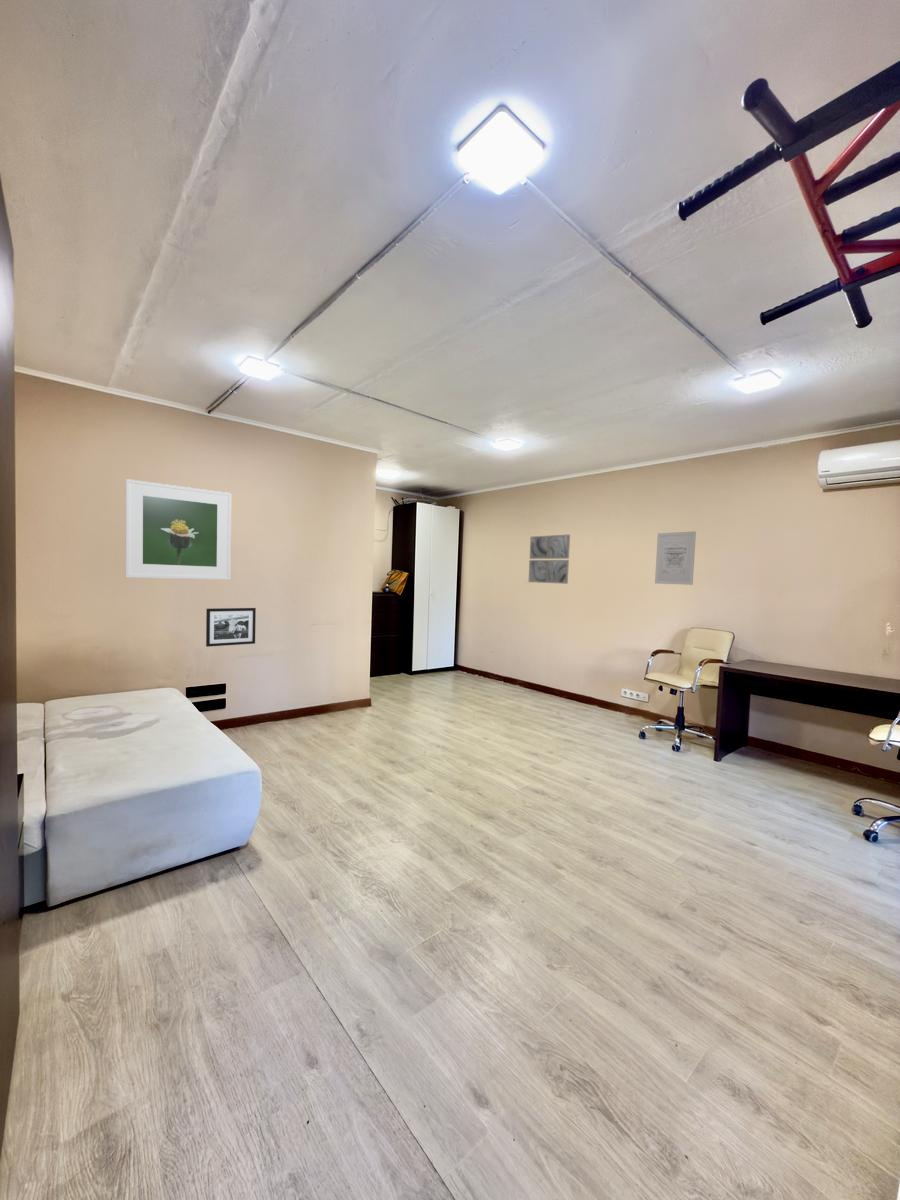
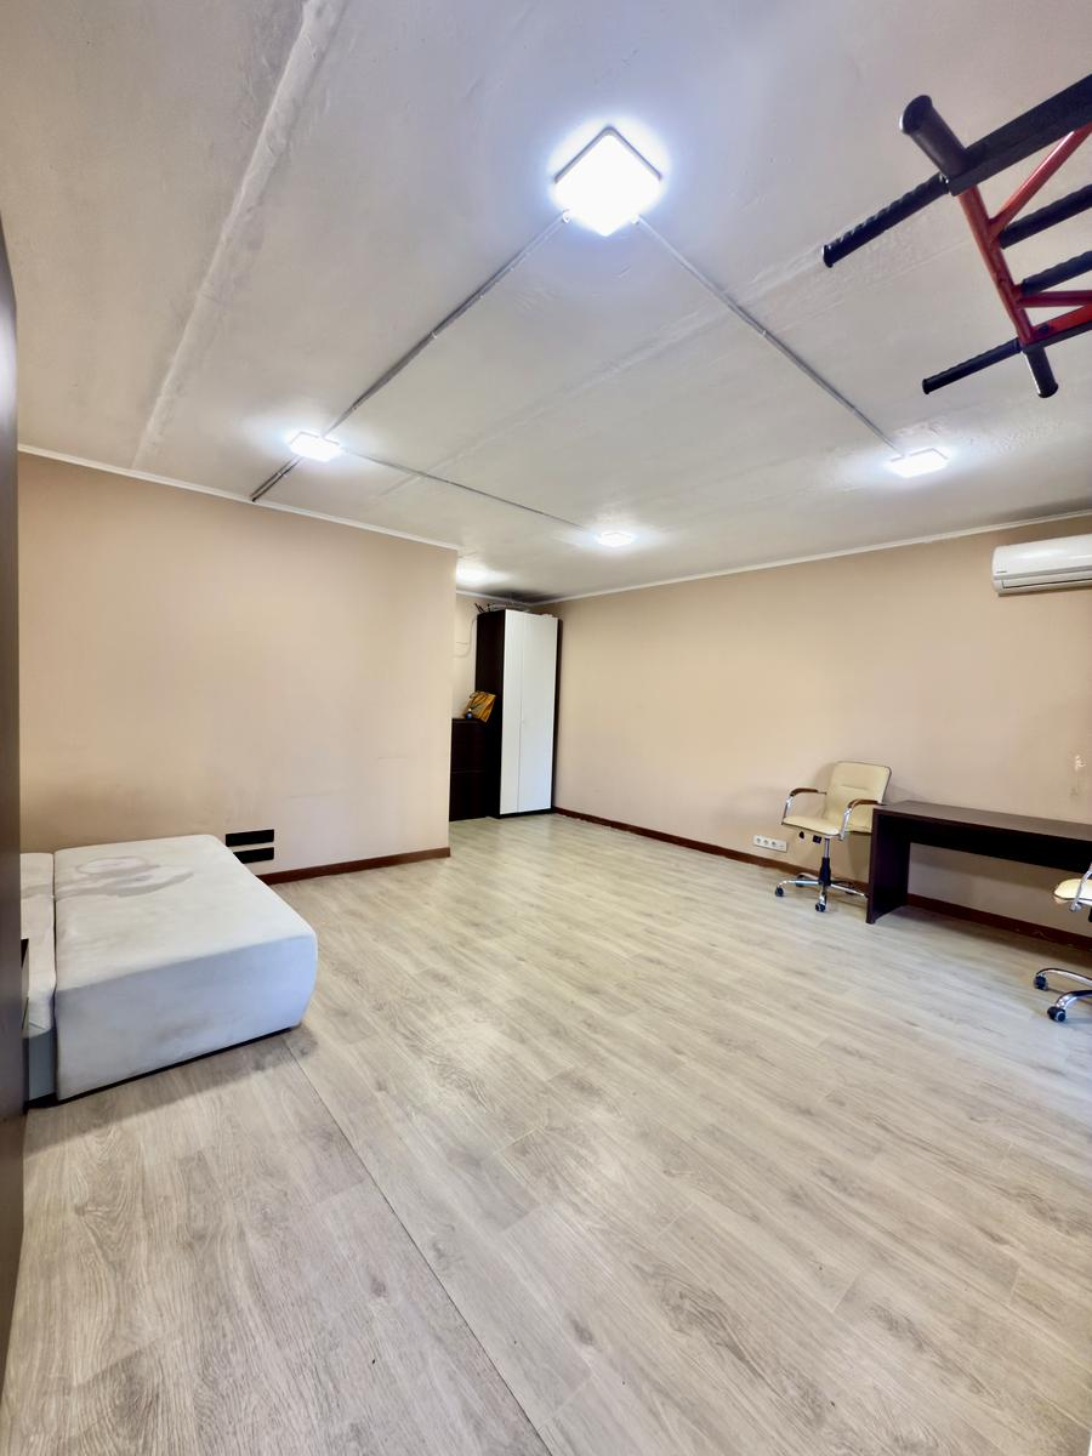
- wall art (548, 558)
- wall art (674, 558)
- picture frame (231, 626)
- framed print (181, 532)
